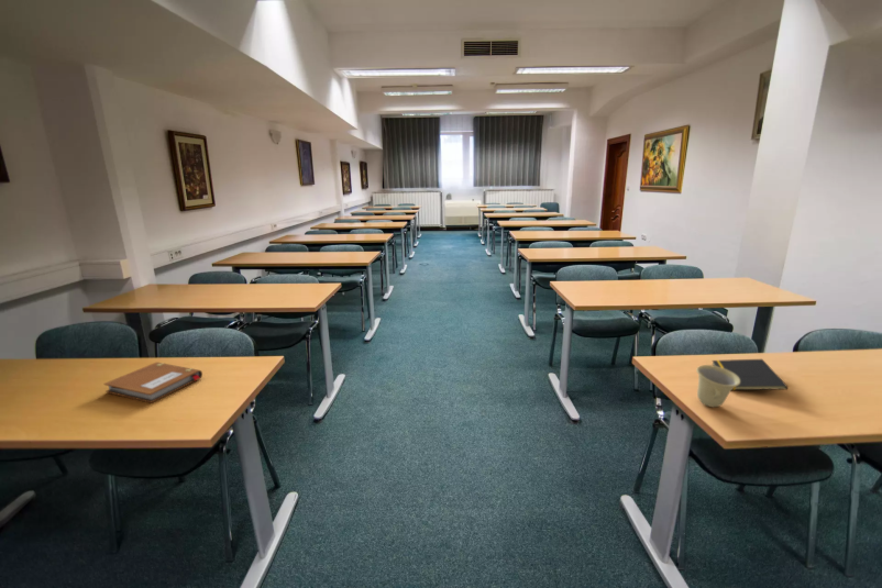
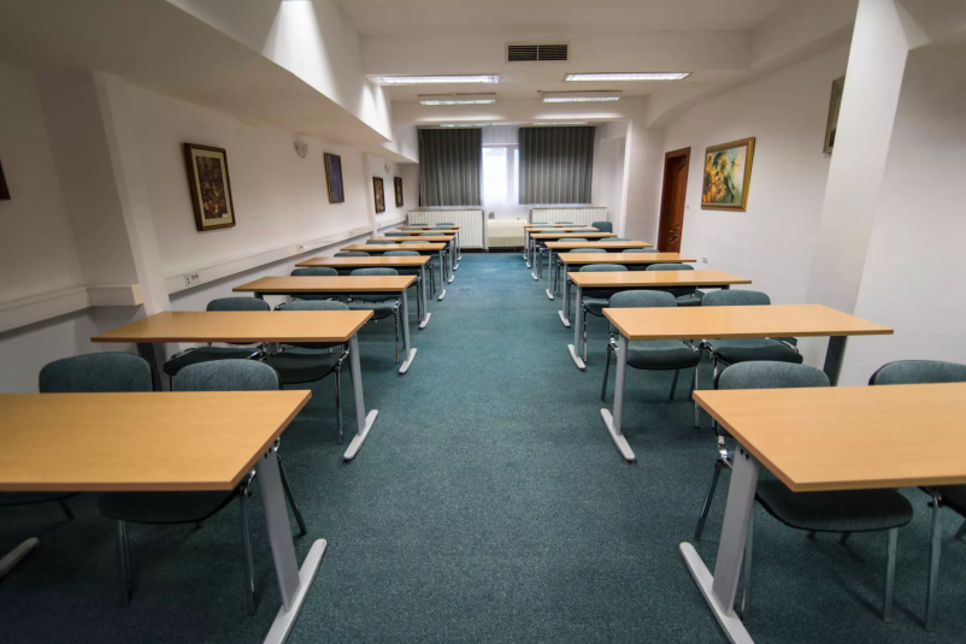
- notebook (156, 380)
- cup (715, 389)
- notepad (746, 374)
